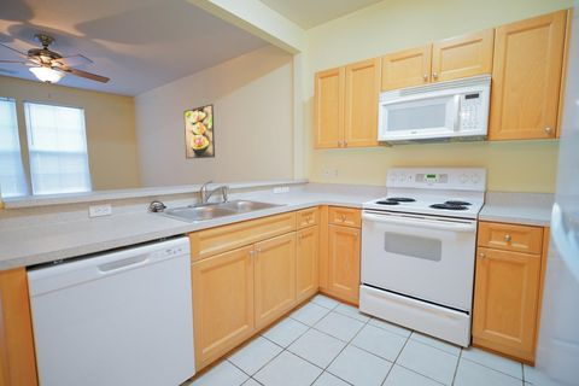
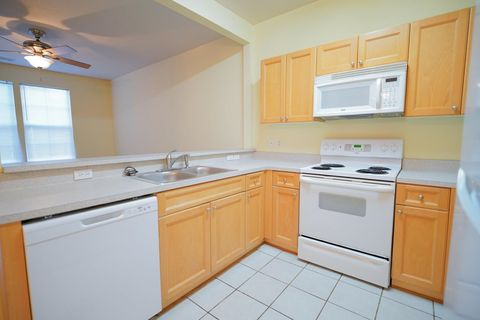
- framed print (198, 133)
